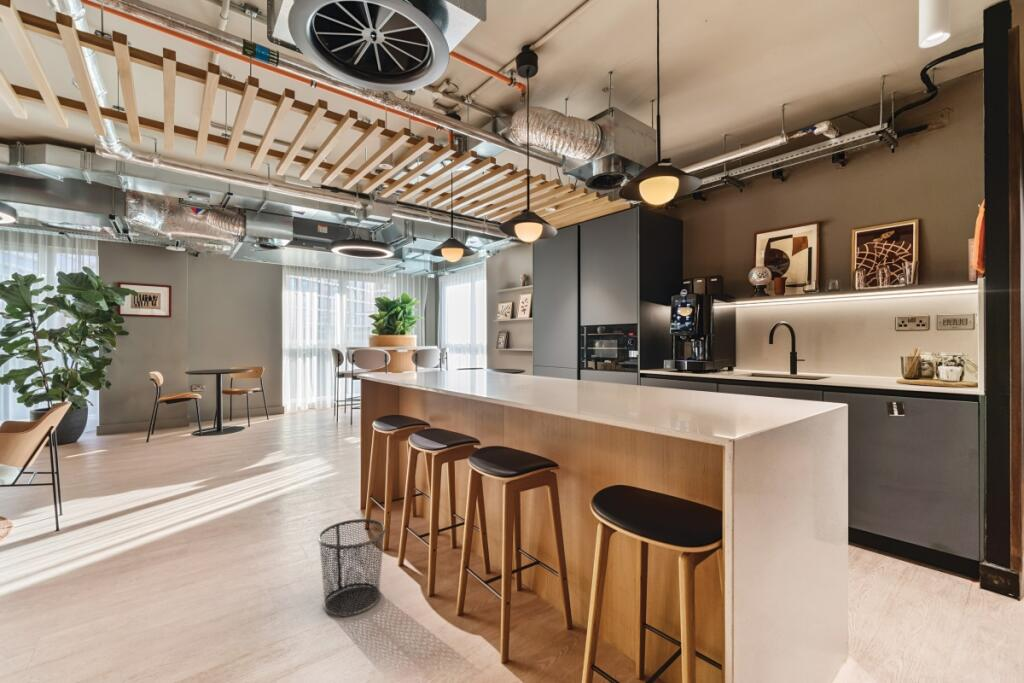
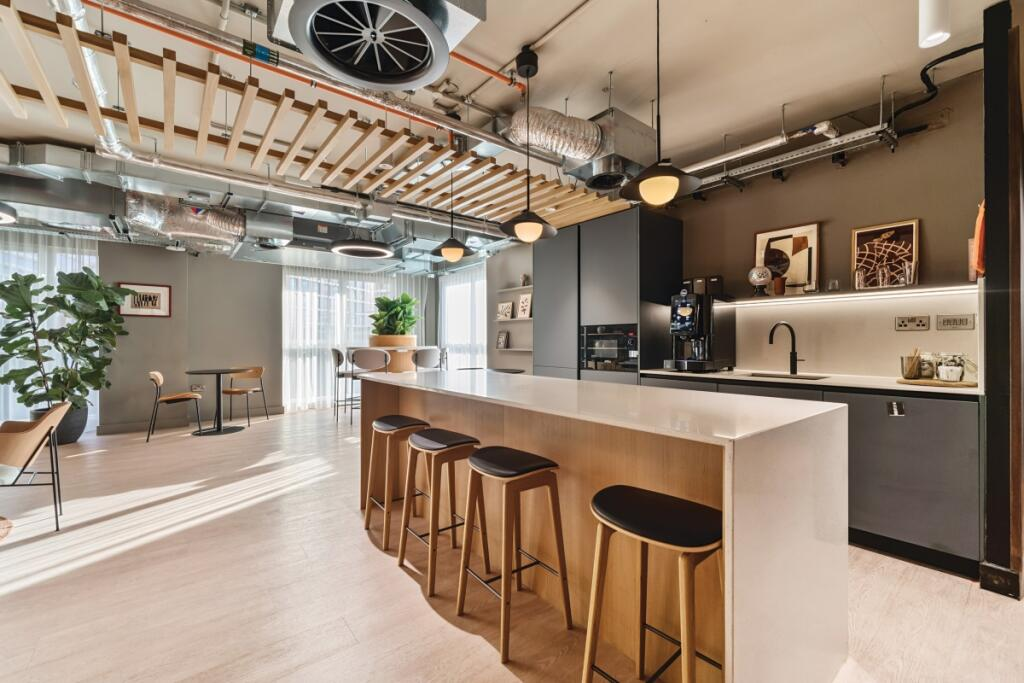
- waste bin (352, 565)
